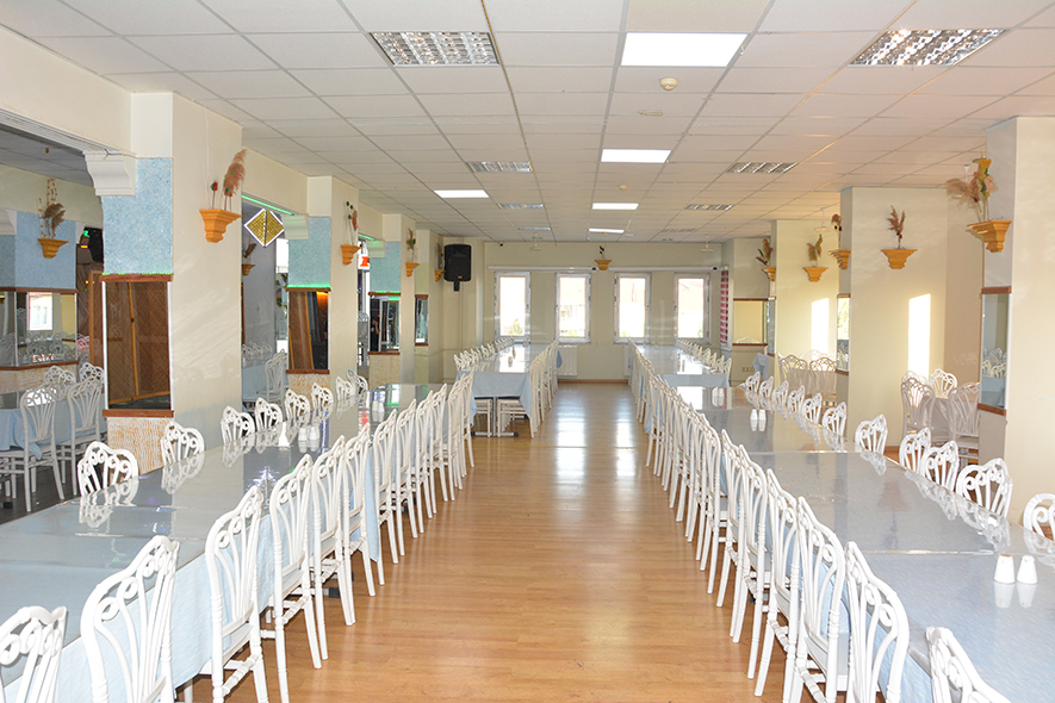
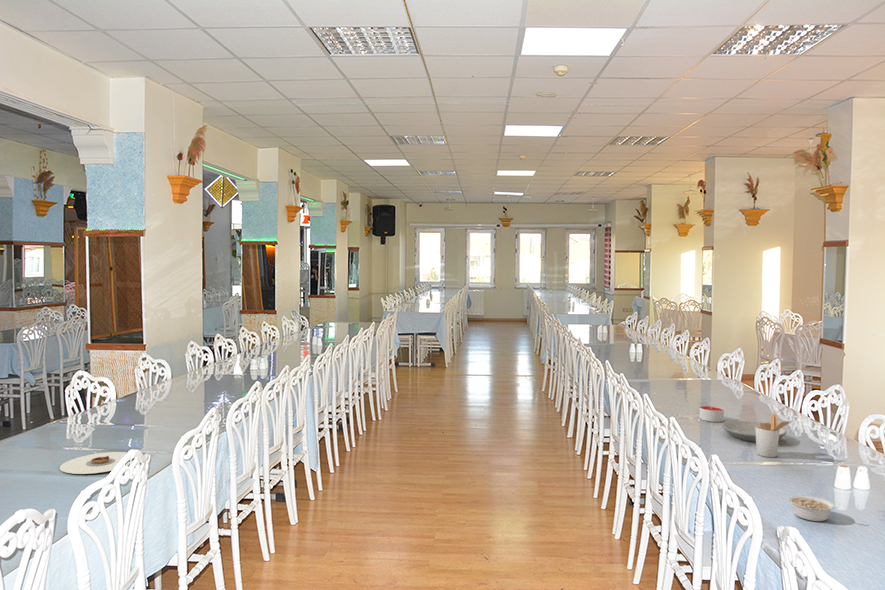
+ plate (100, 460)
+ legume (812, 507)
+ utensil holder (773, 435)
+ candle (711, 413)
+ plate (753, 432)
